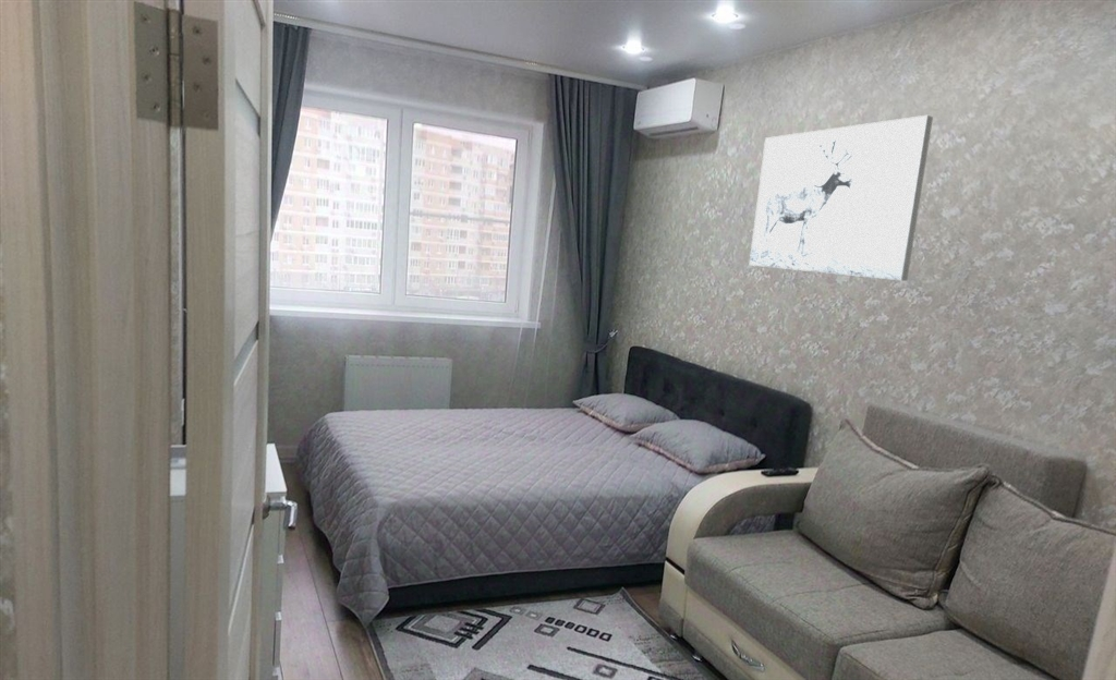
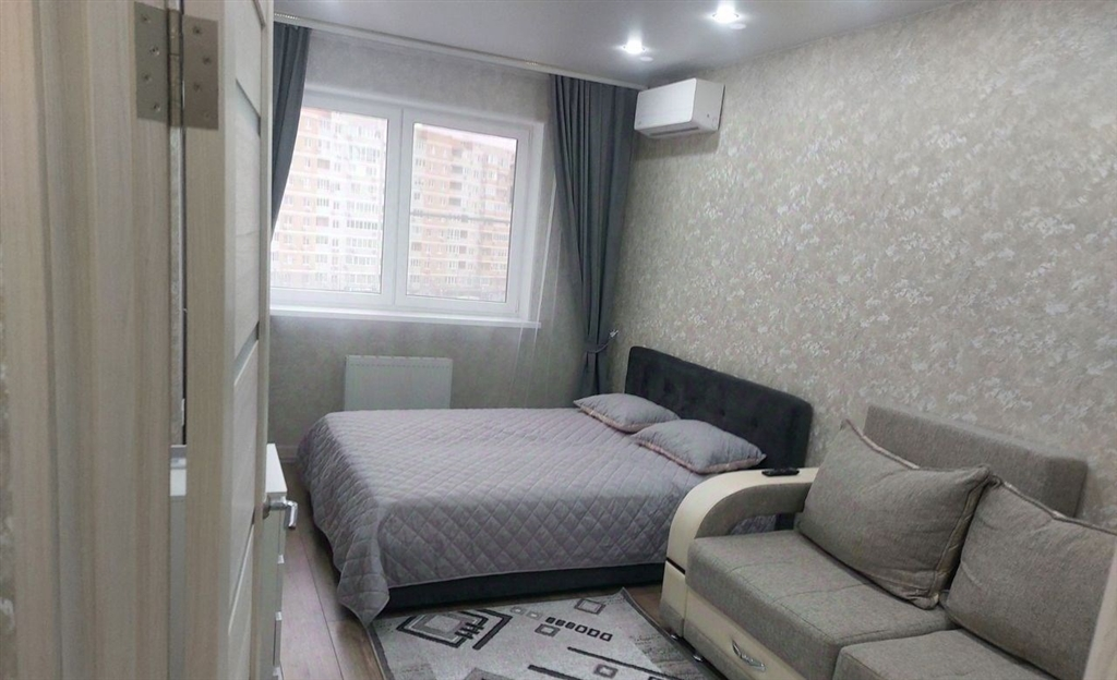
- wall art (827, 201)
